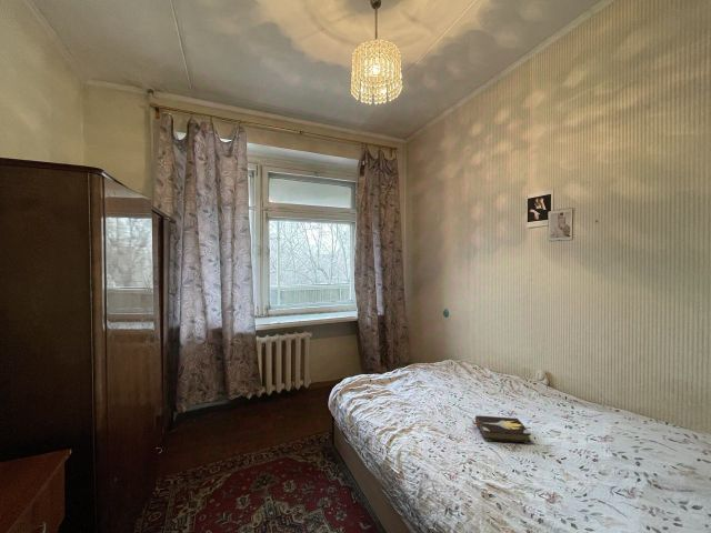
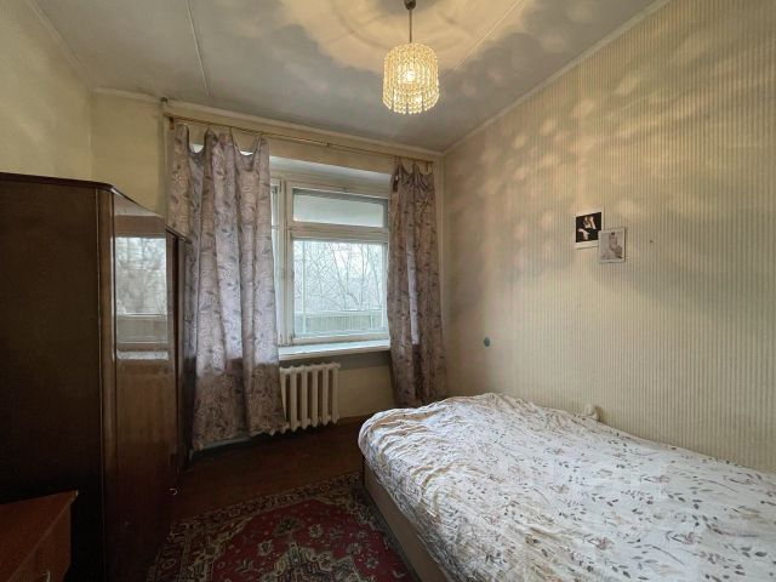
- hardback book (501, 428)
